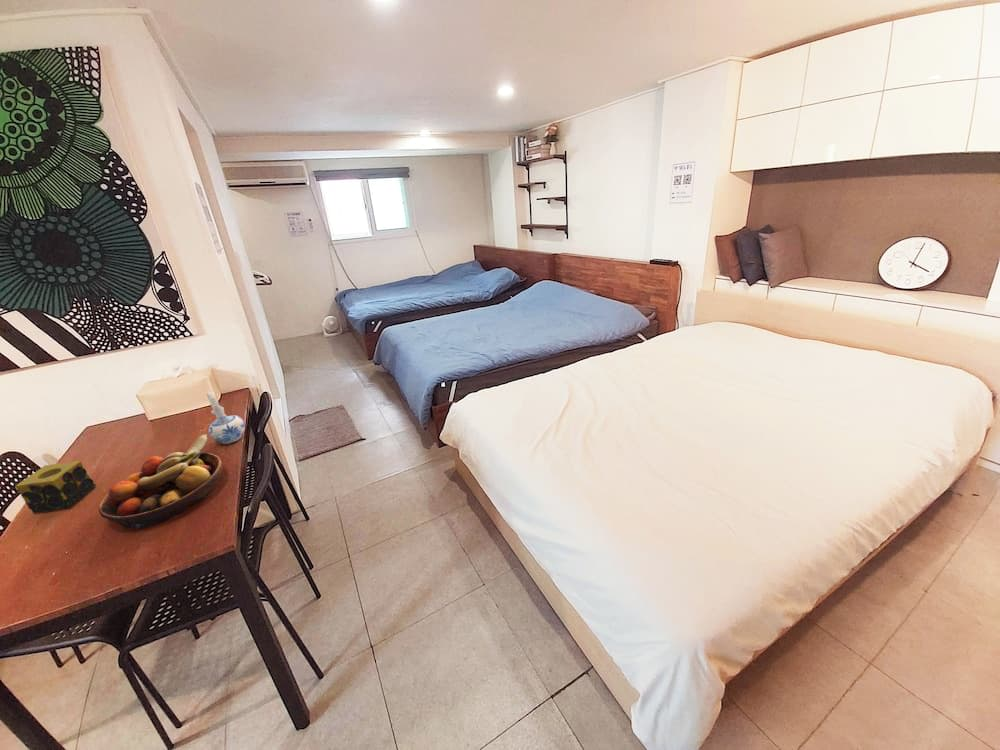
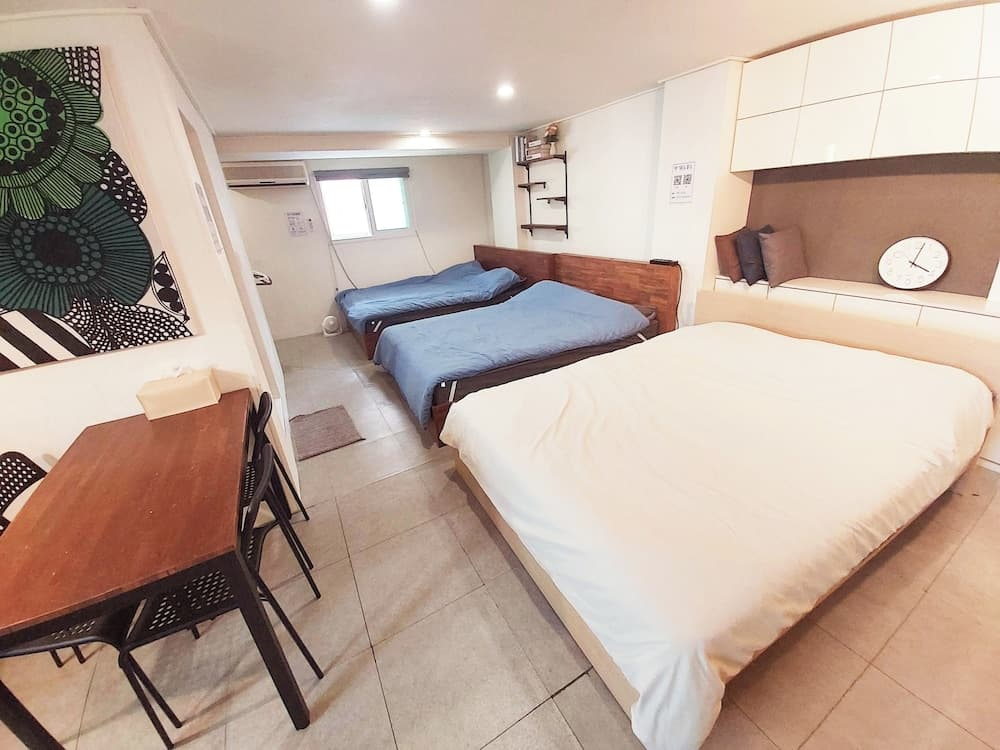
- candle (57, 486)
- fruit bowl (162, 477)
- ceramic pitcher (222, 417)
